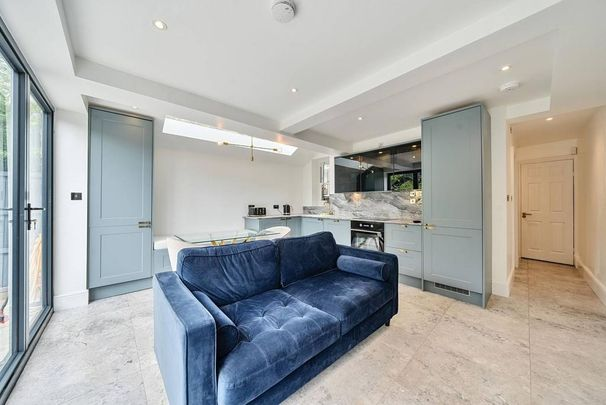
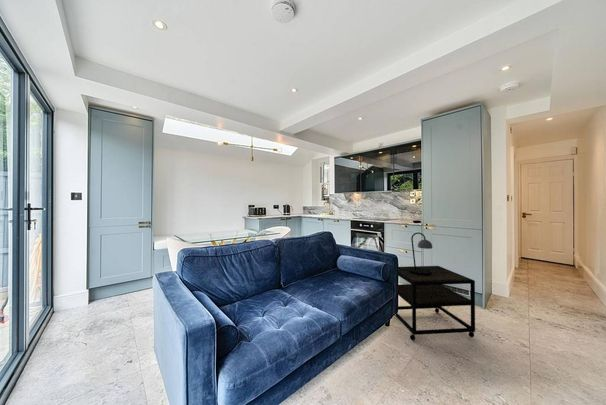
+ side table (426, 298)
+ table lamp (419, 247)
